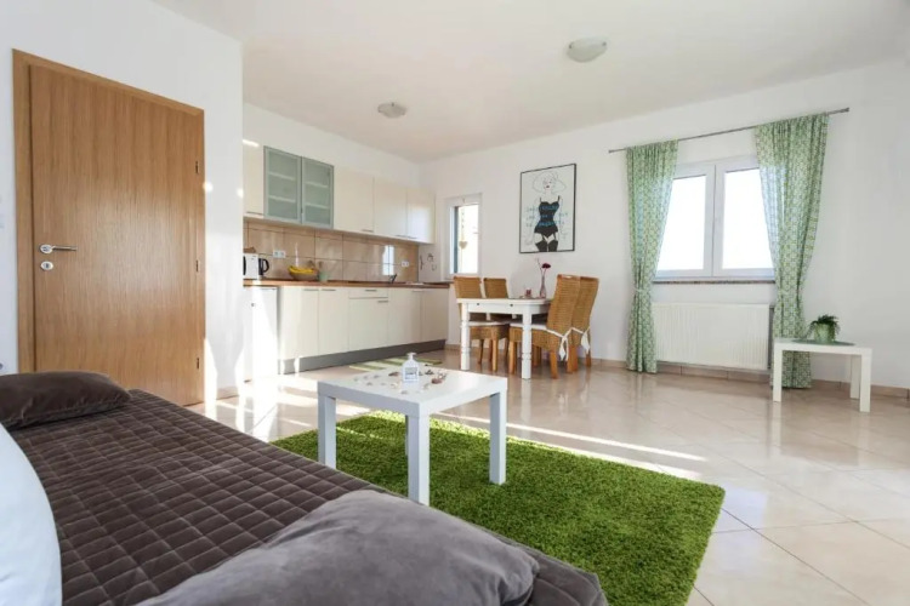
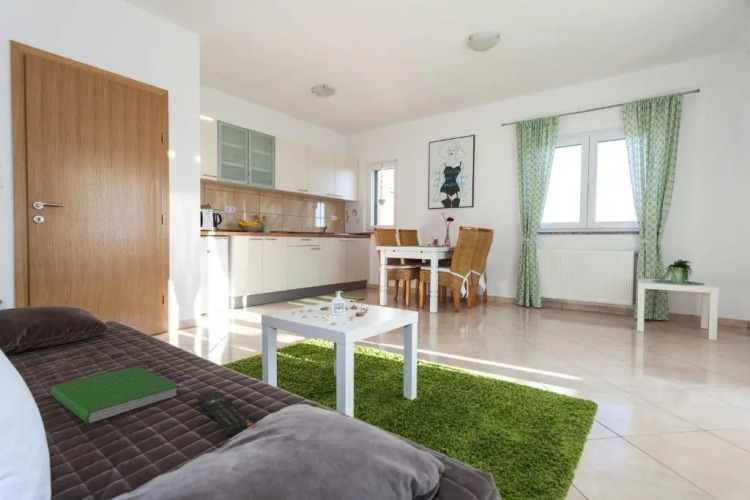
+ remote control (224, 412)
+ hardcover book (115, 391)
